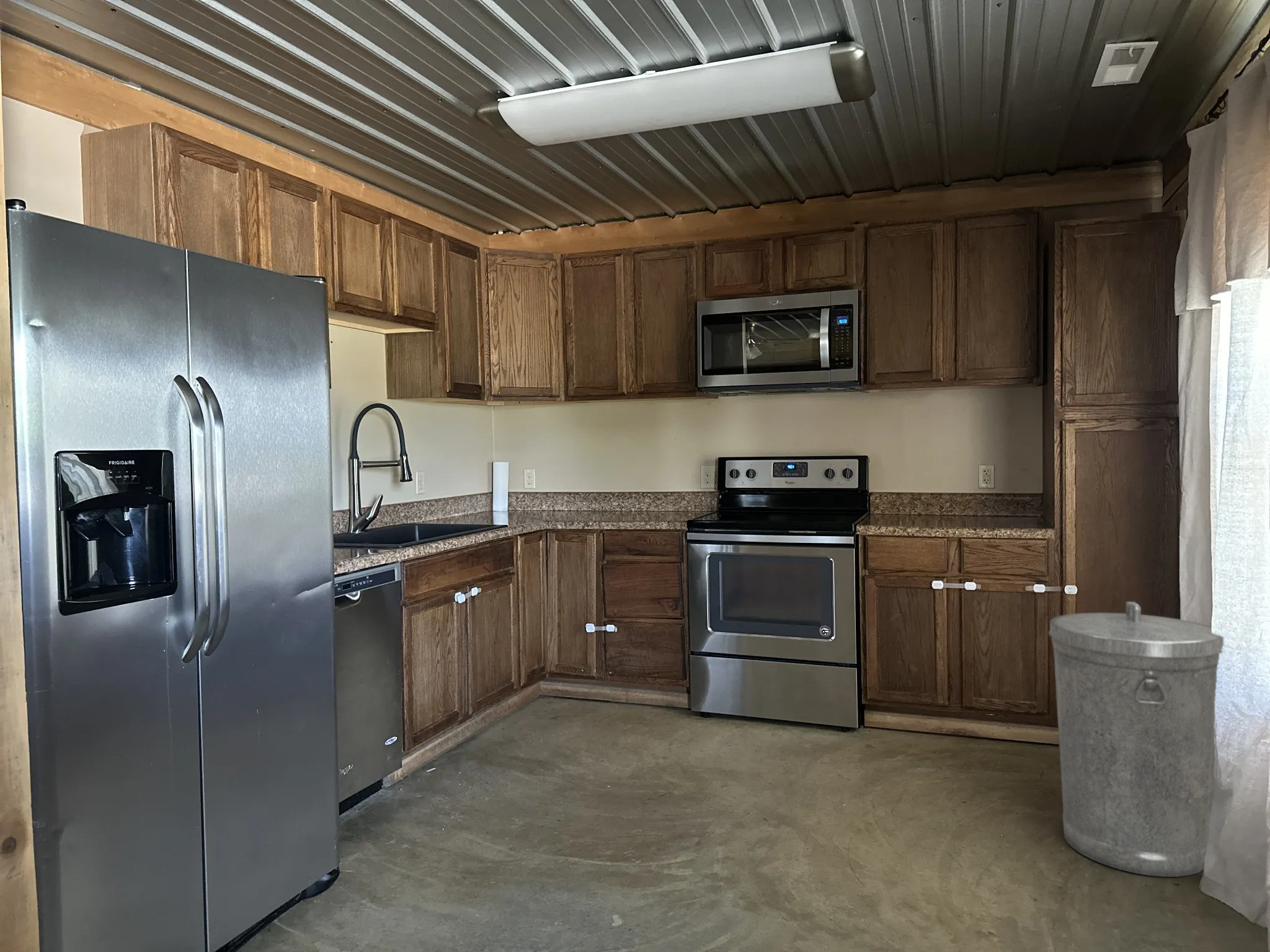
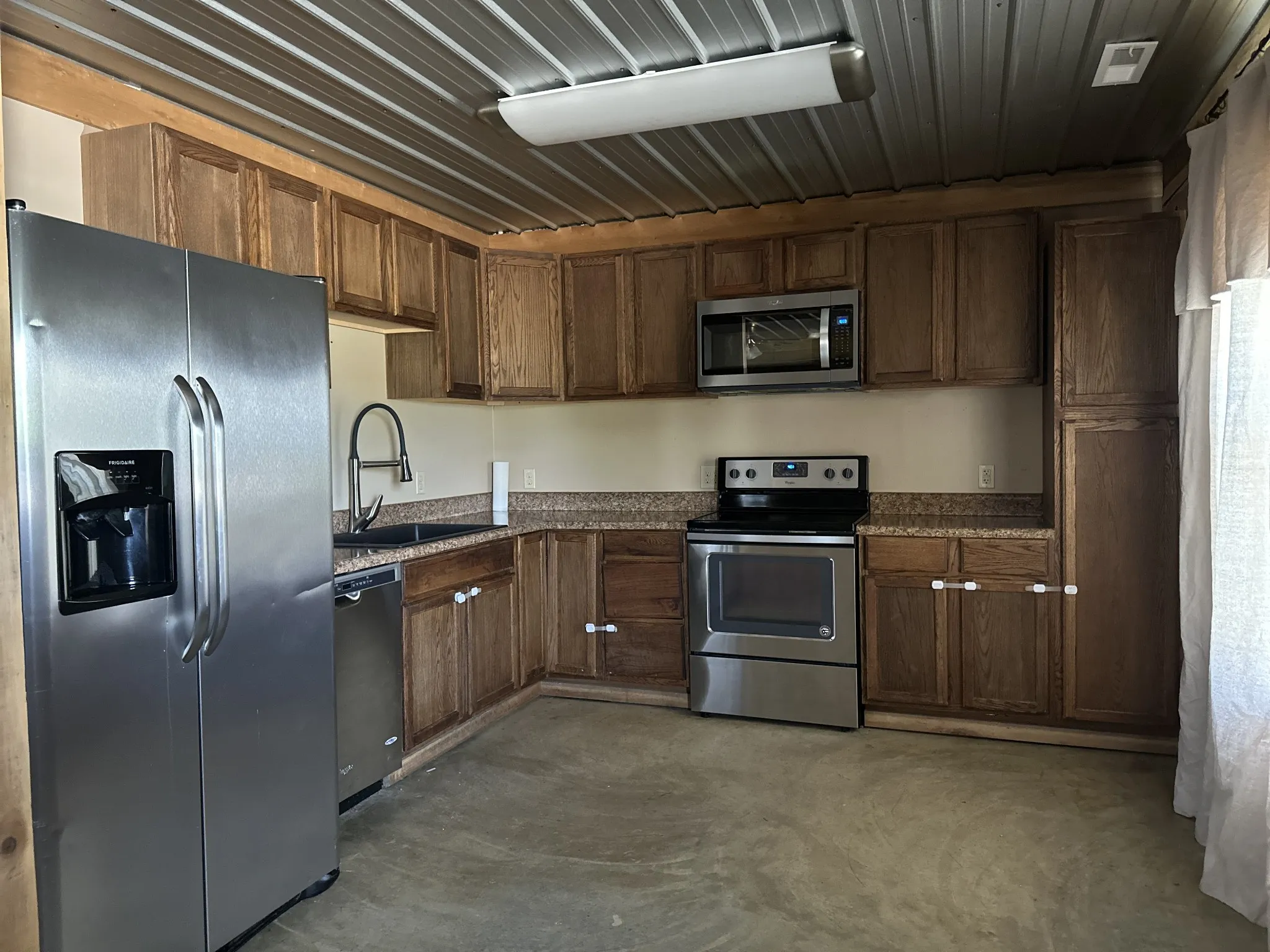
- trash can (1133, 725)
